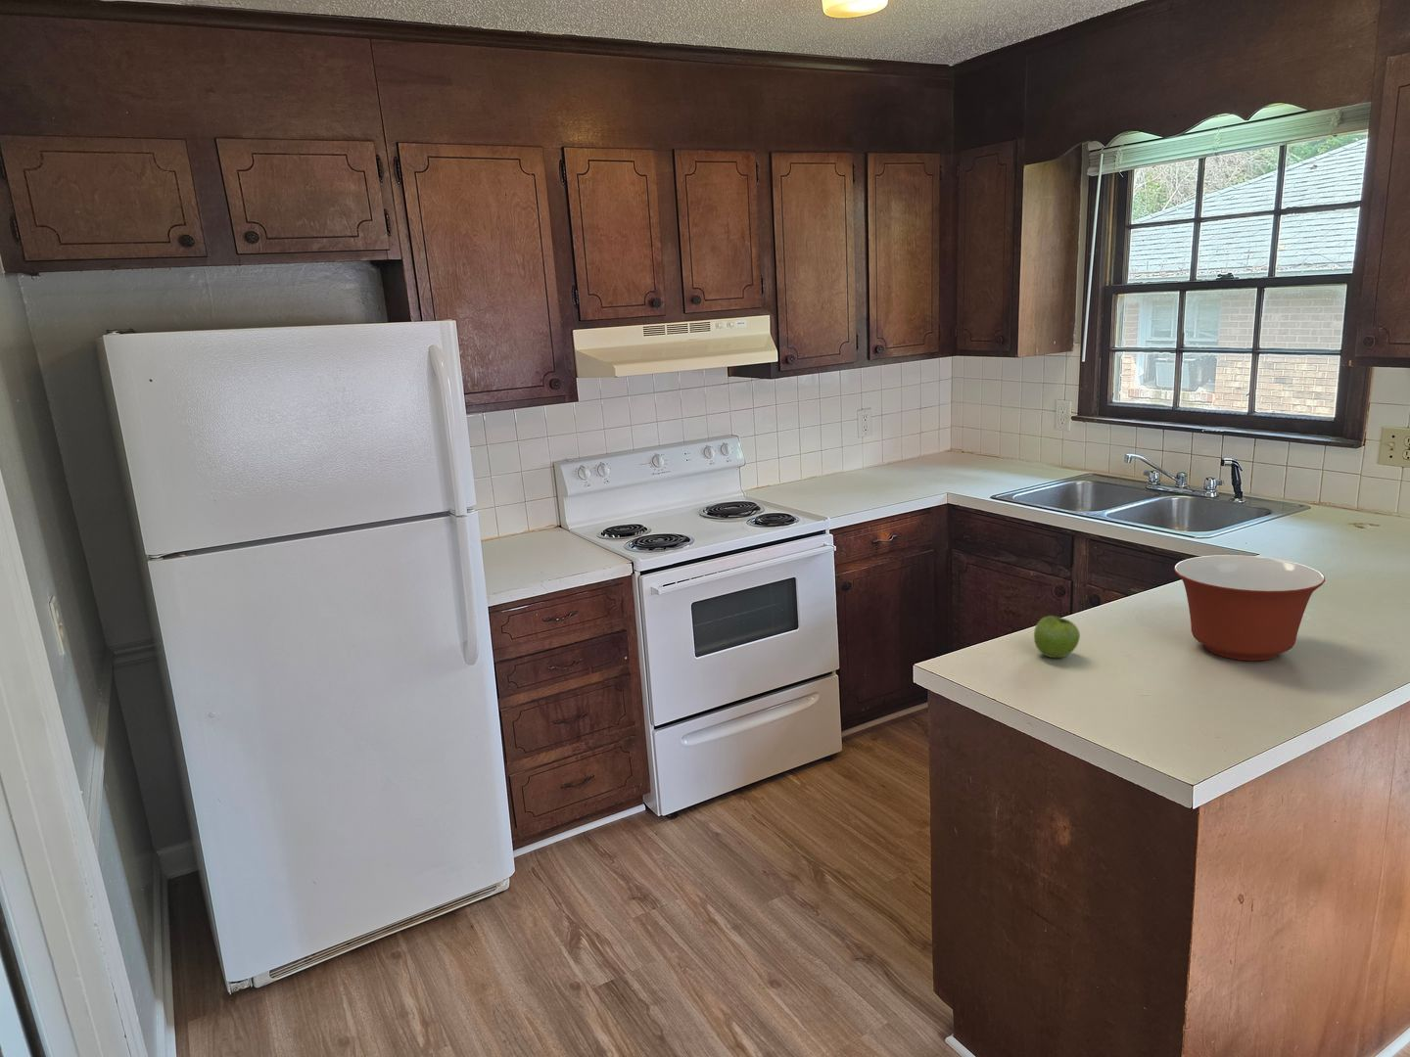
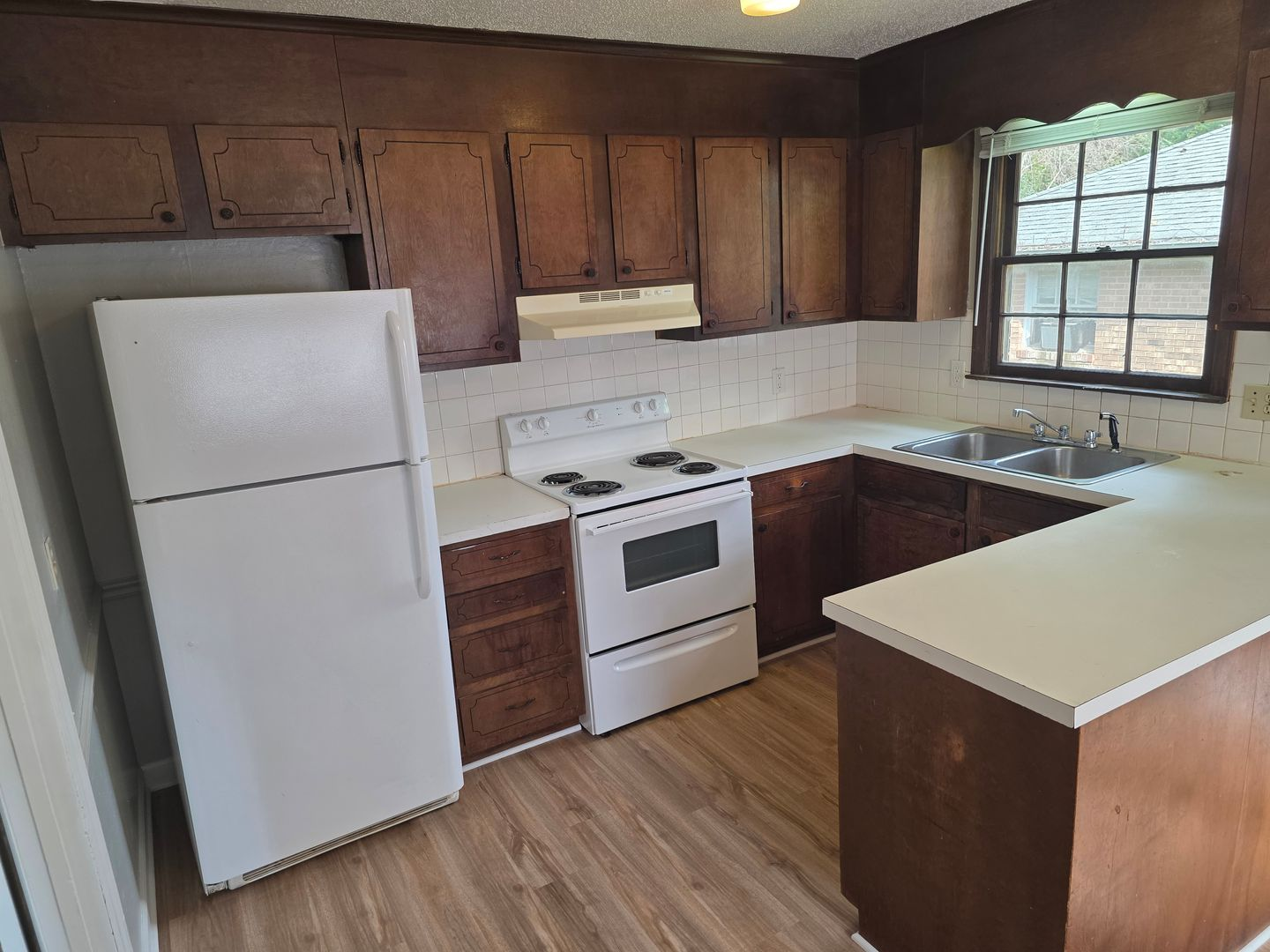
- mixing bowl (1243, 611)
- fruit (1057, 636)
